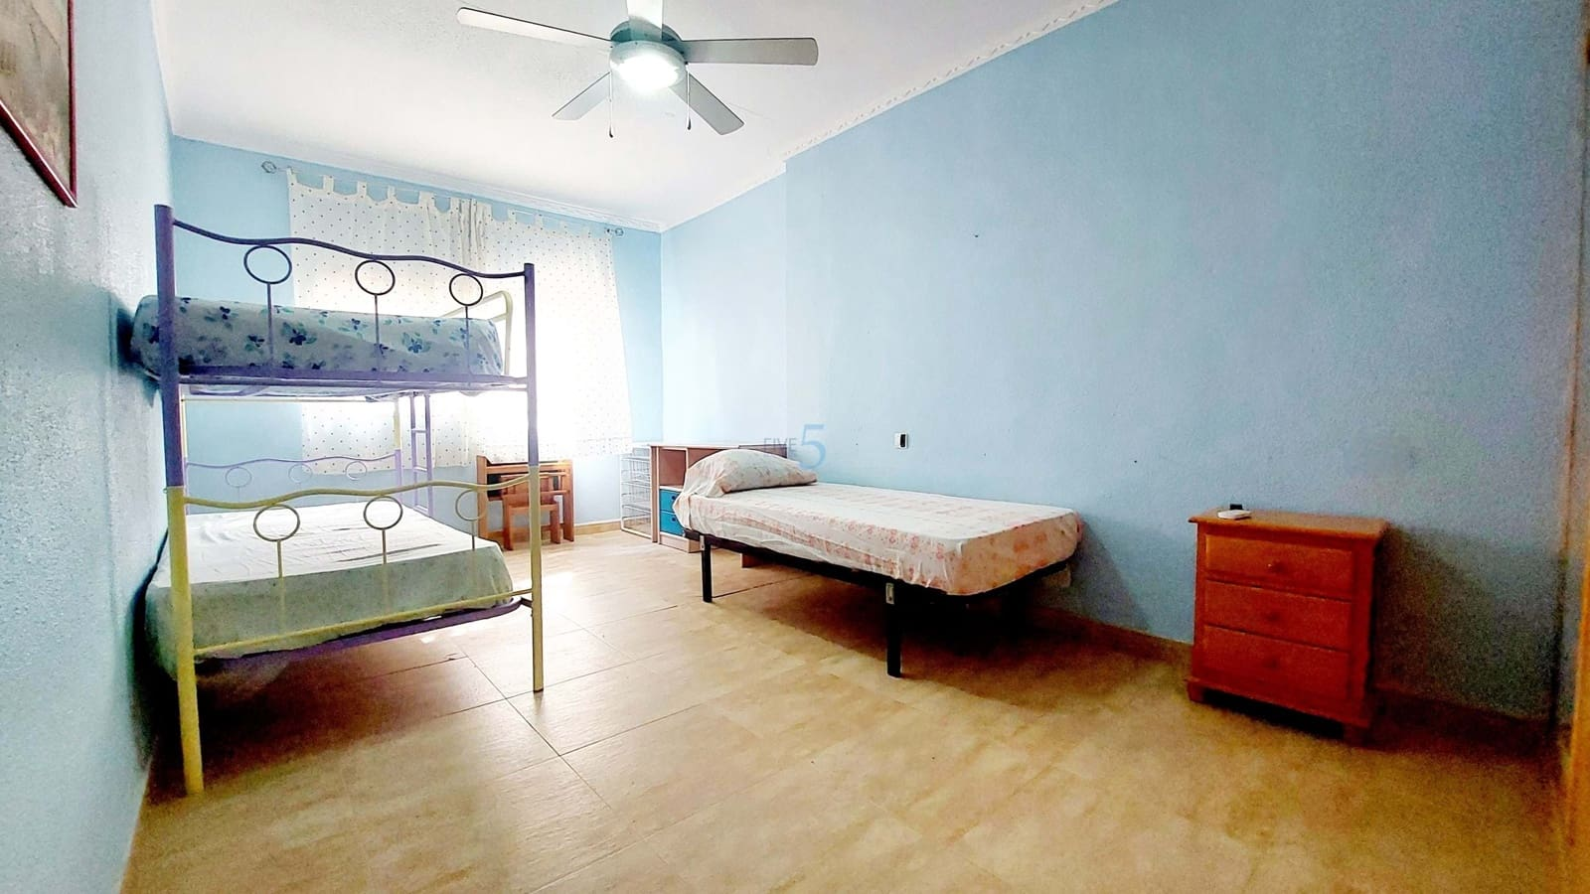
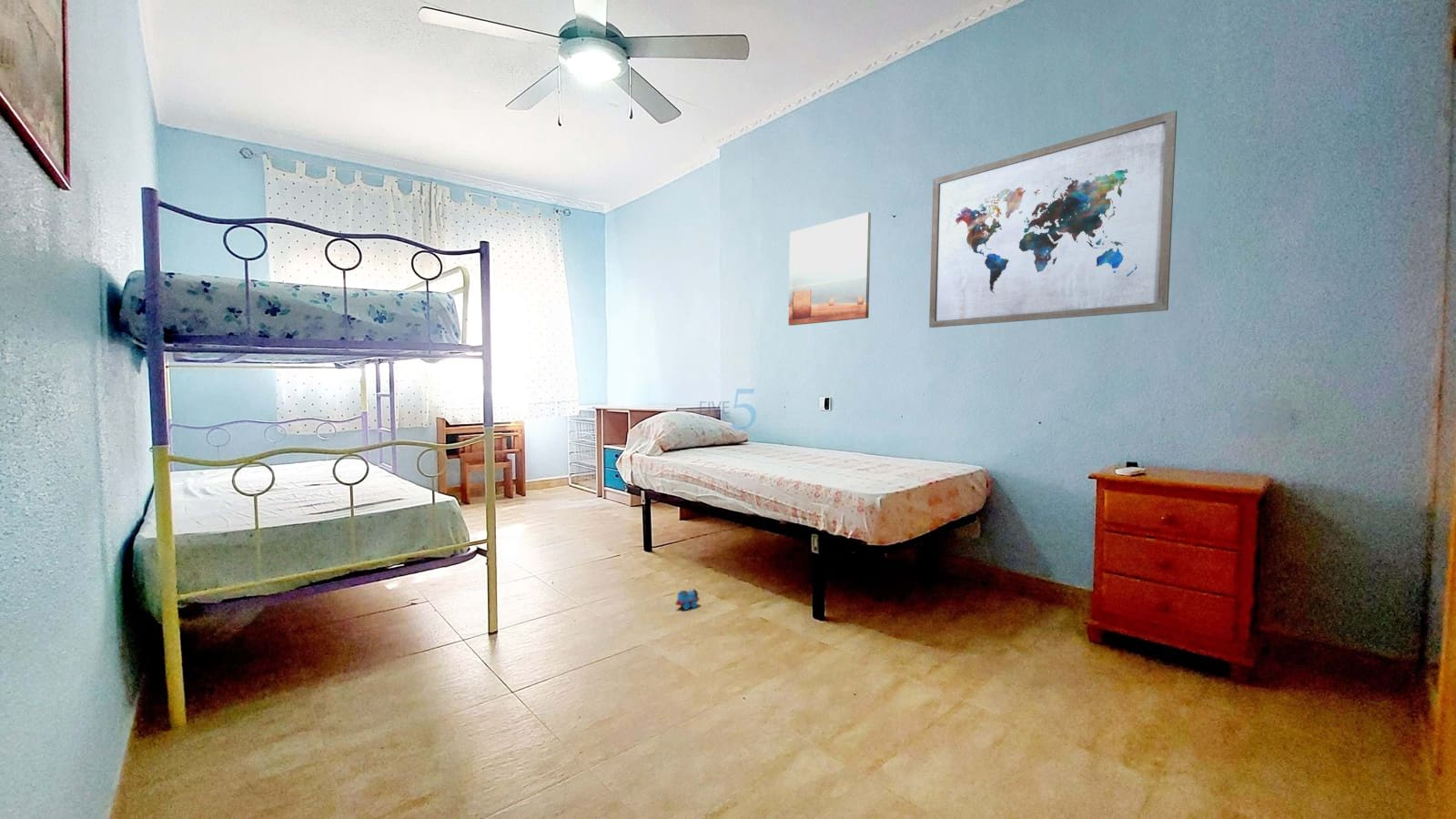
+ toy train (687, 599)
+ wall art (1034, 236)
+ wall art (827, 272)
